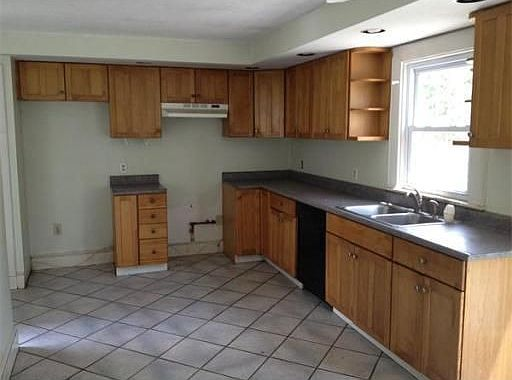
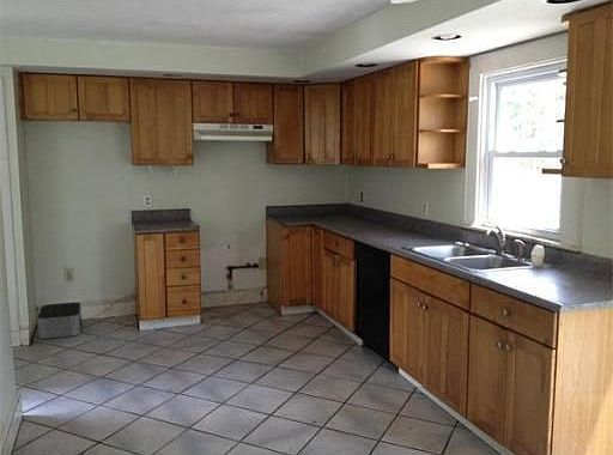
+ storage bin (60, 318)
